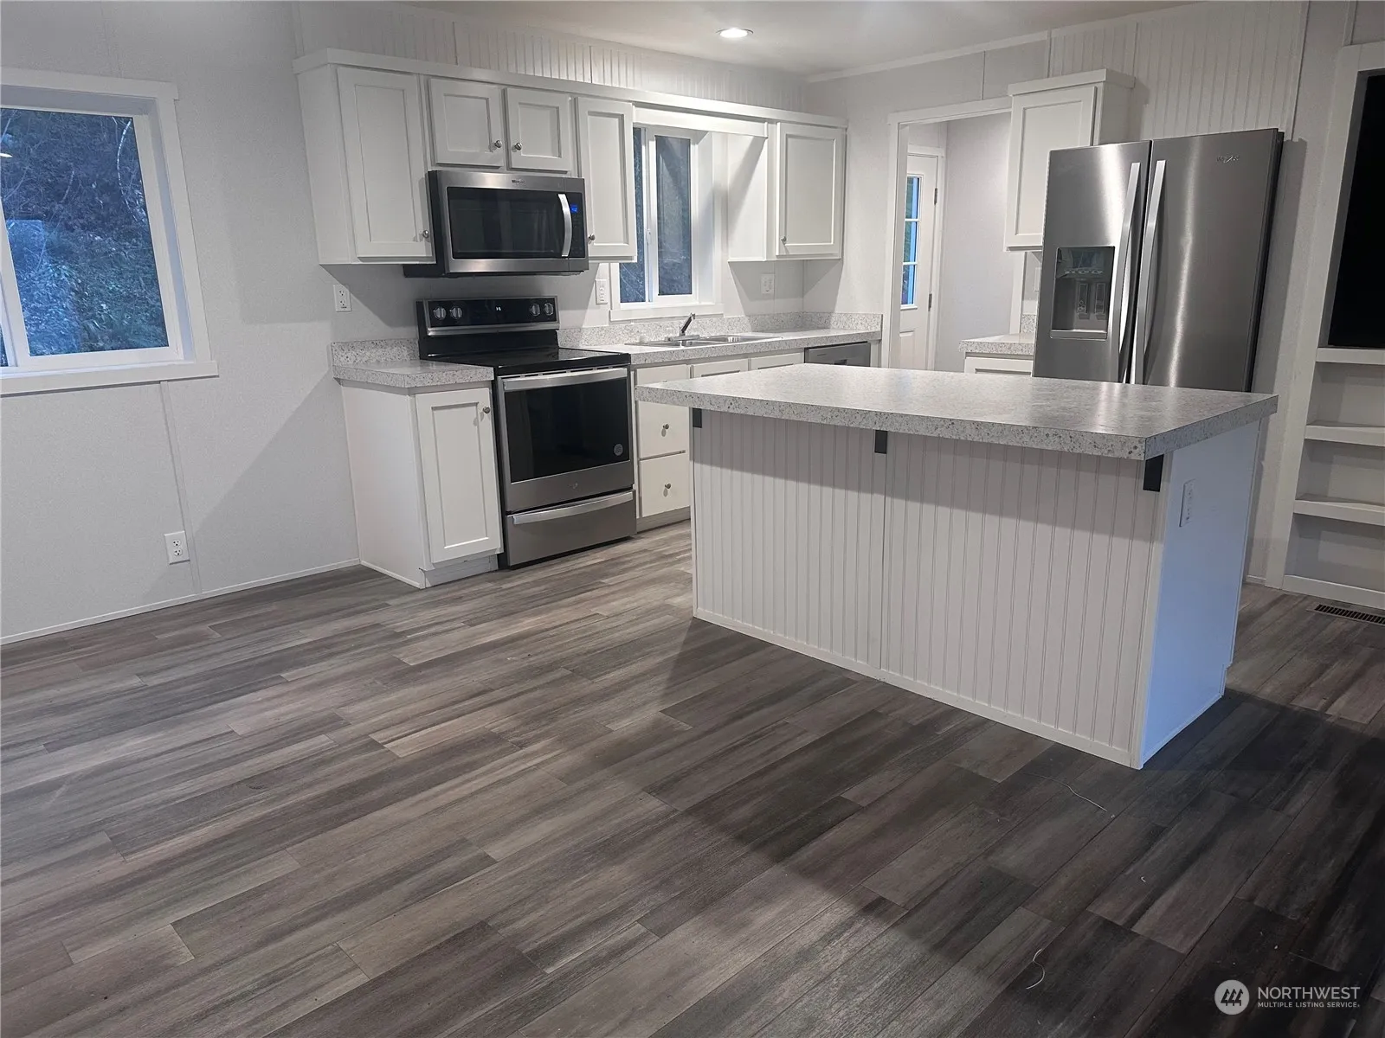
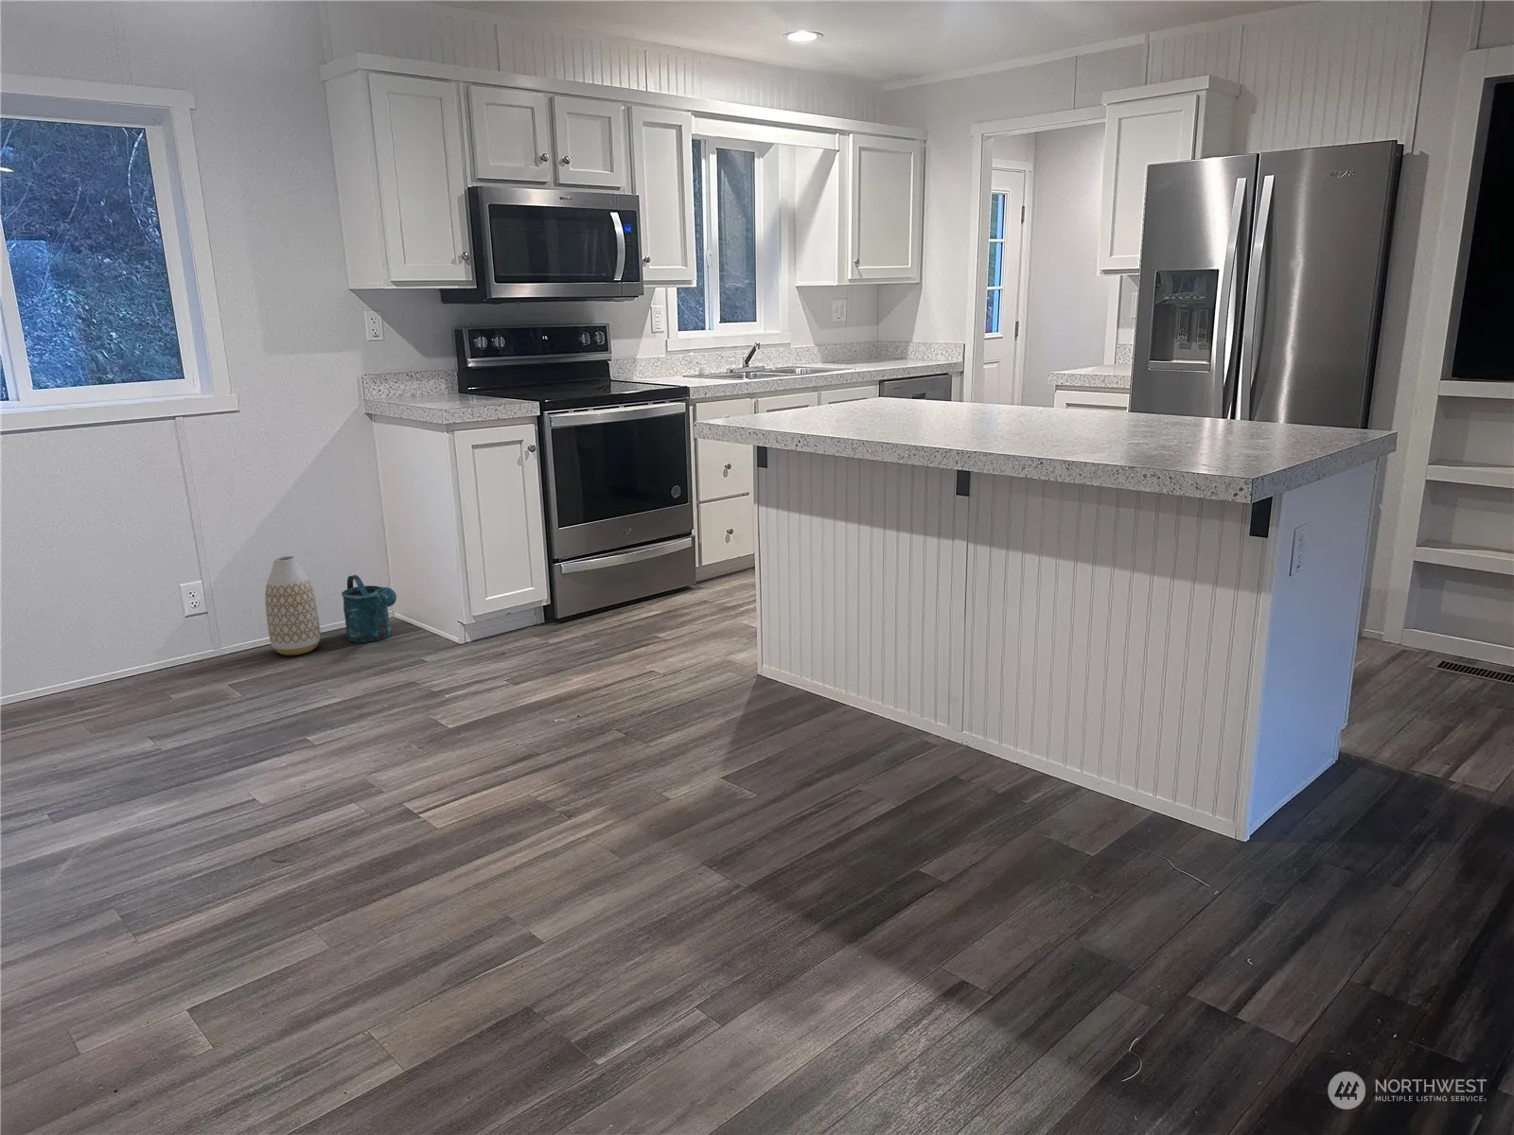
+ vase (291, 604)
+ watering can (371, 609)
